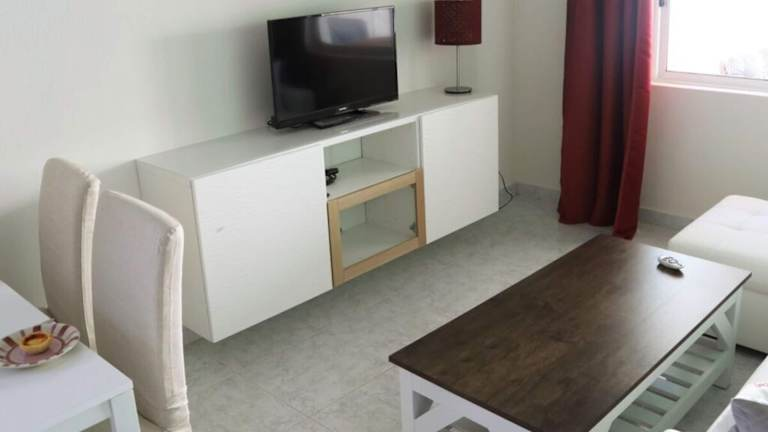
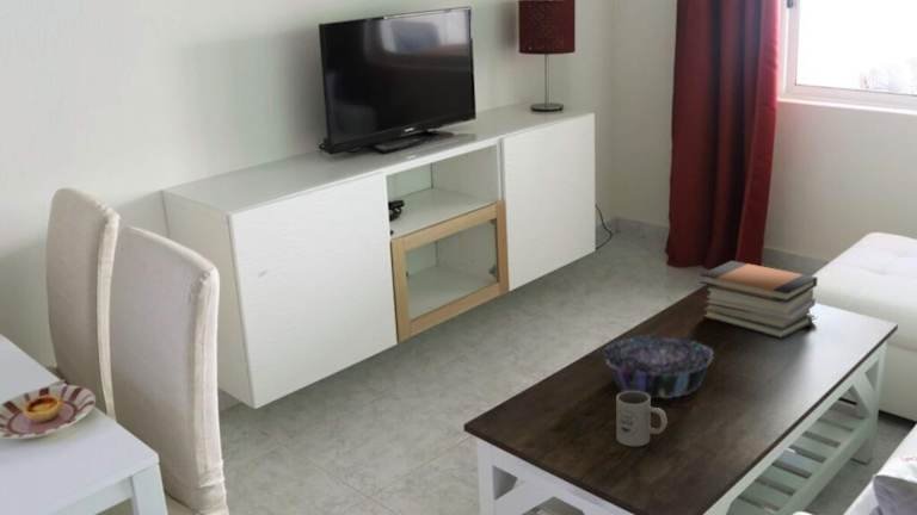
+ mug (641, 420)
+ decorative bowl (657, 368)
+ book stack (758, 298)
